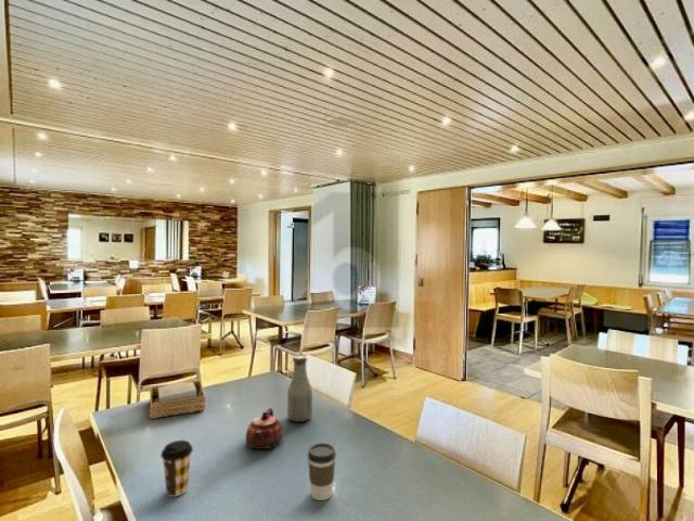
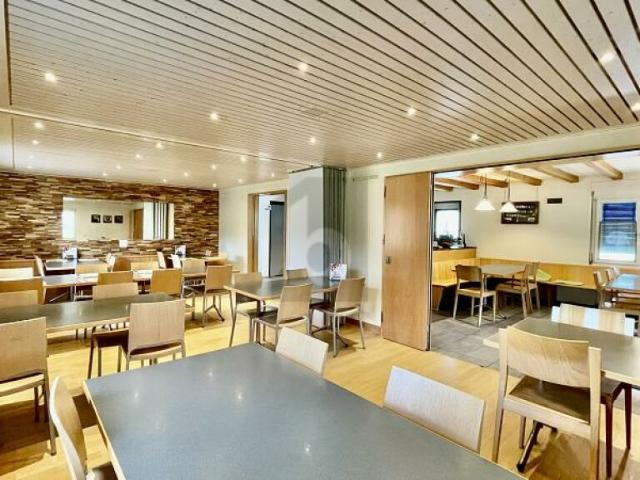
- coffee cup (321, 471)
- teapot (265, 425)
- bottle (299, 386)
- coffee cup (177, 468)
- napkin holder (177, 395)
